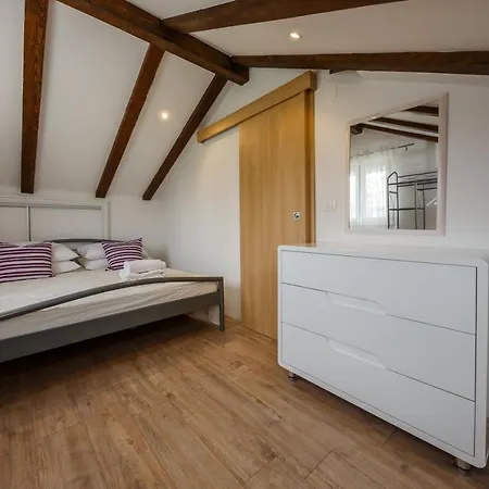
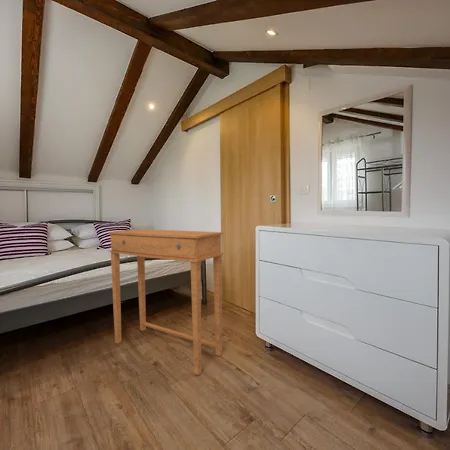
+ side table (144, 291)
